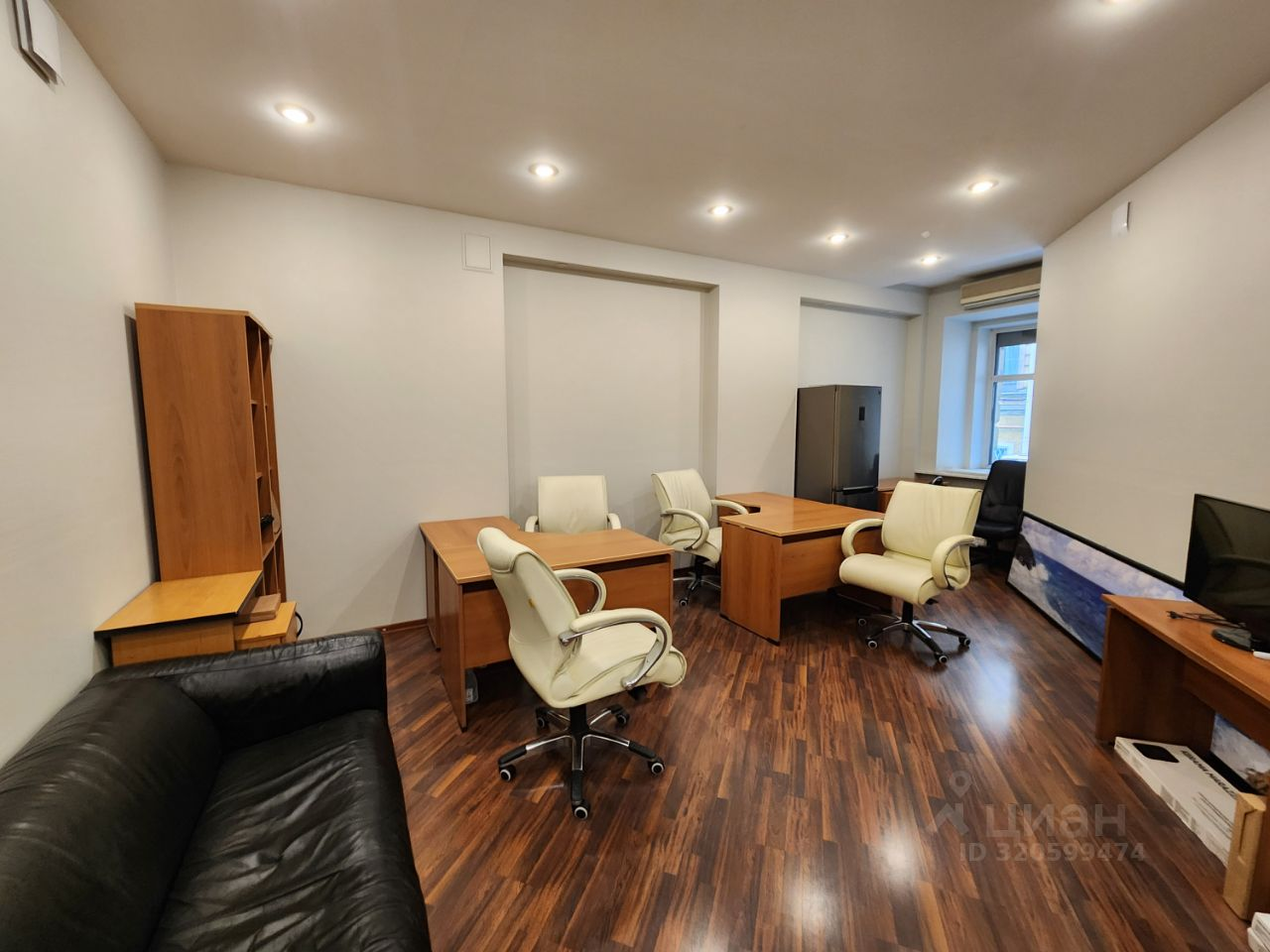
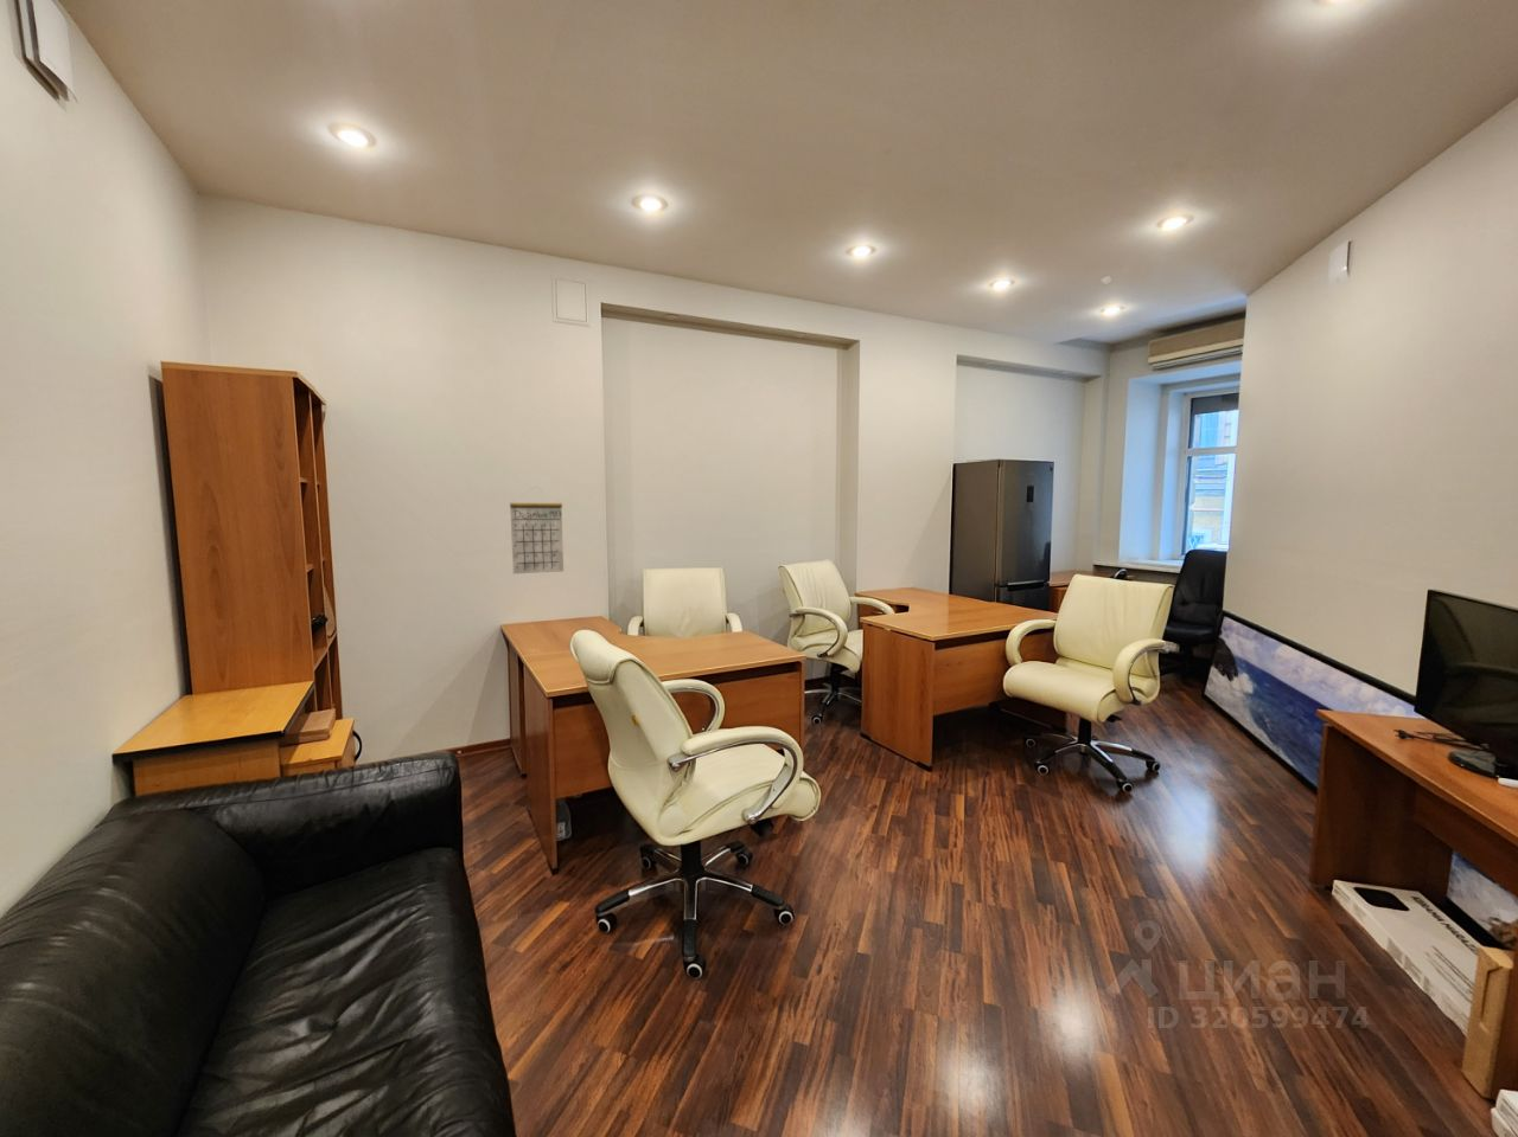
+ calendar (537, 529)
